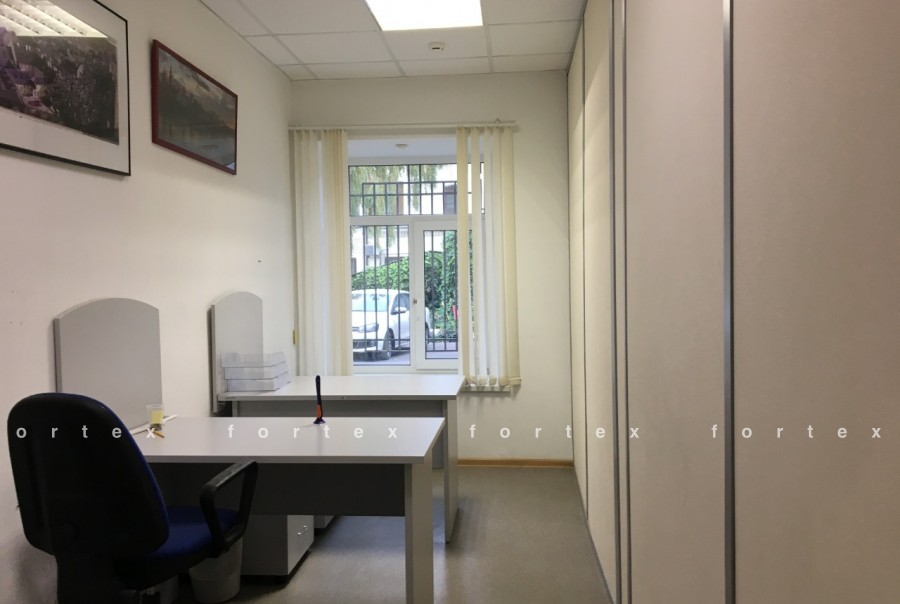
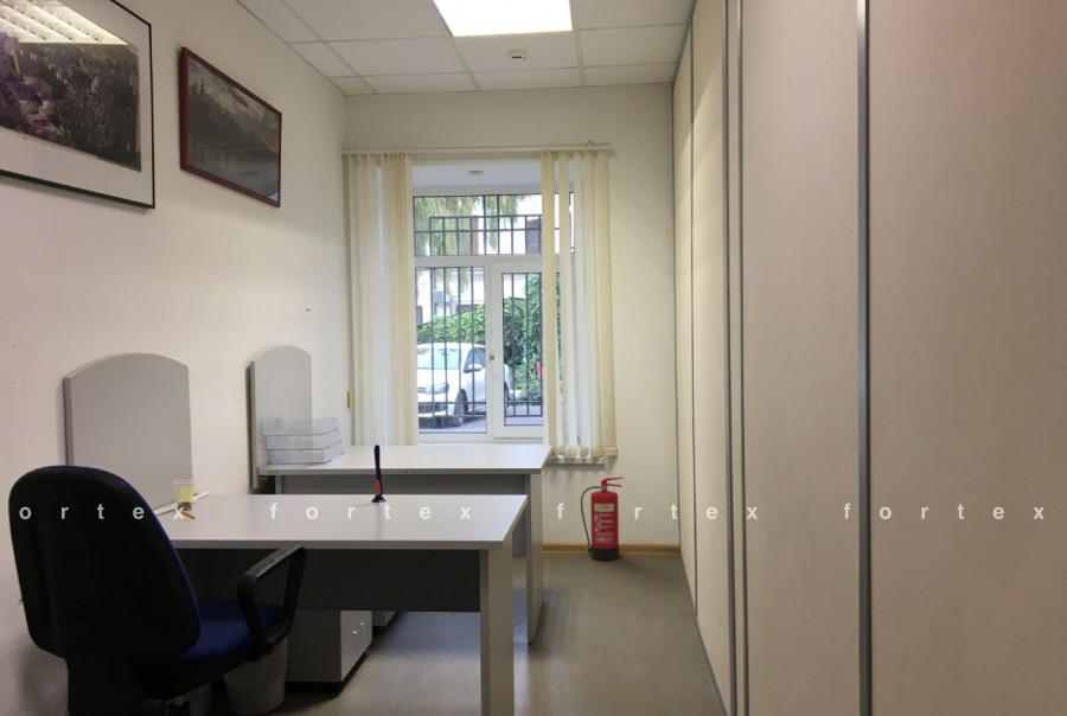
+ fire extinguisher (602, 517)
